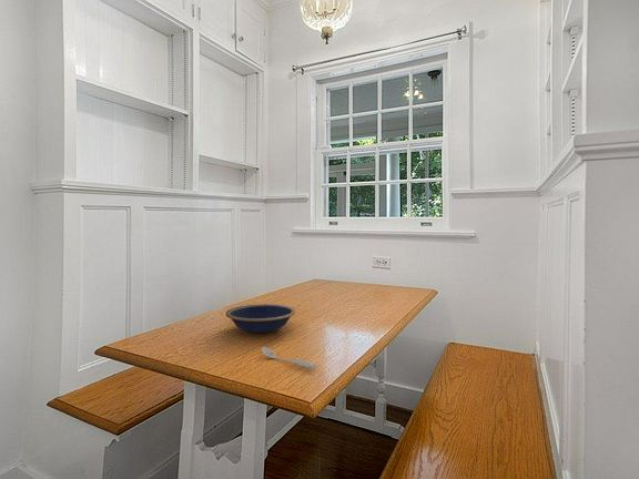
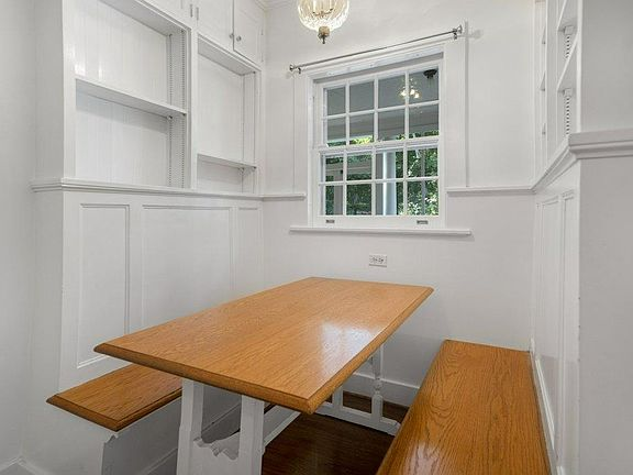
- bowl (261, 320)
- spoon (287, 359)
